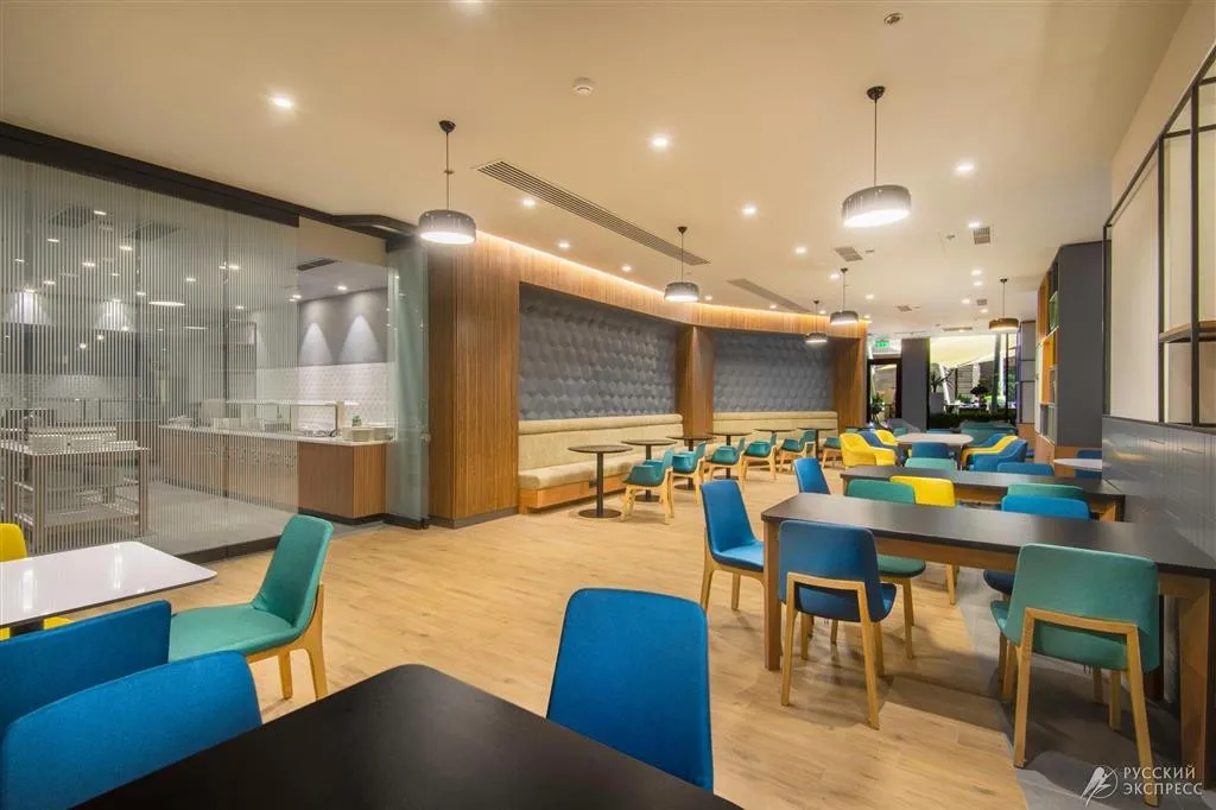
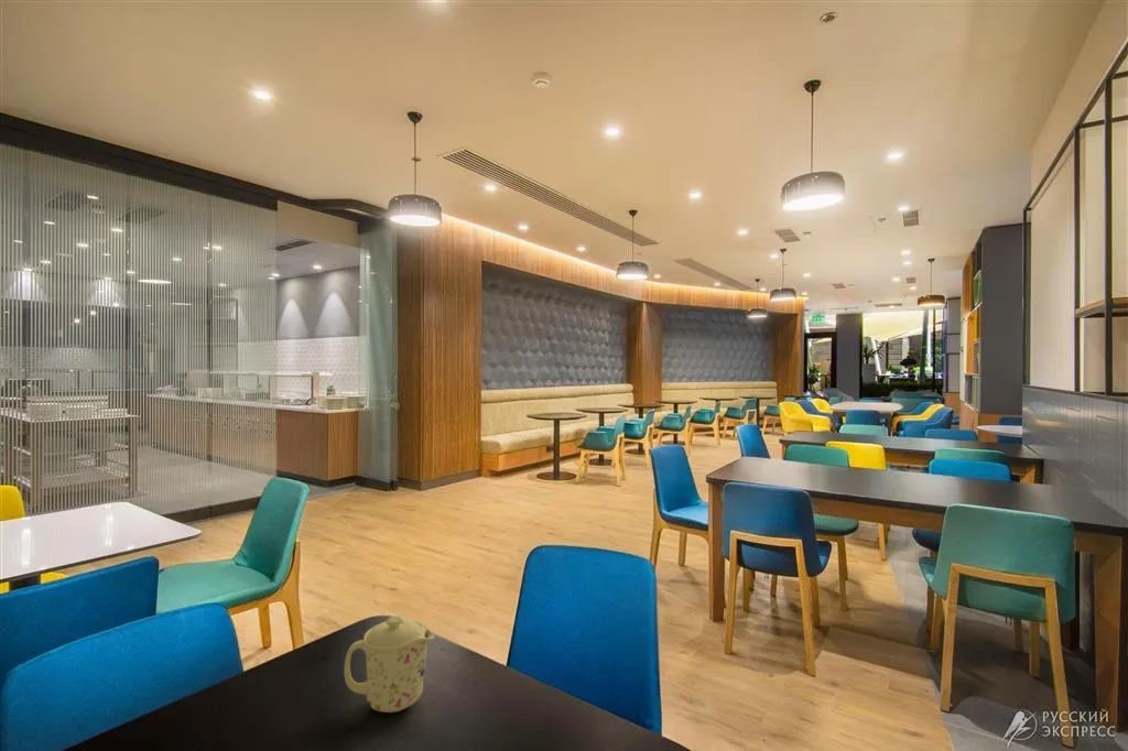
+ mug (390, 661)
